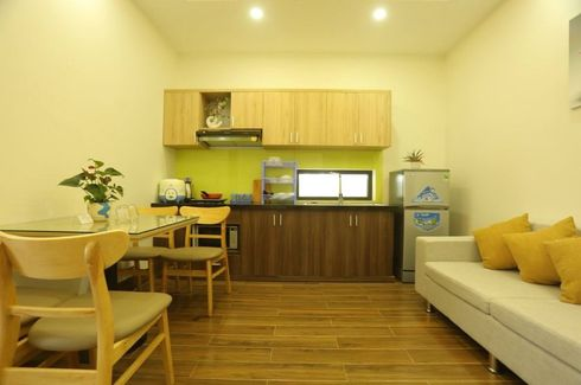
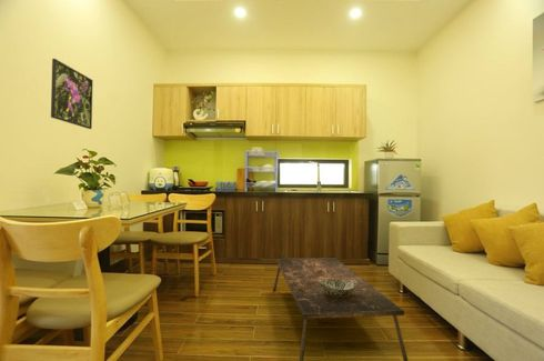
+ coffee table (323, 298)
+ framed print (73, 97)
+ decorative bowl (338, 288)
